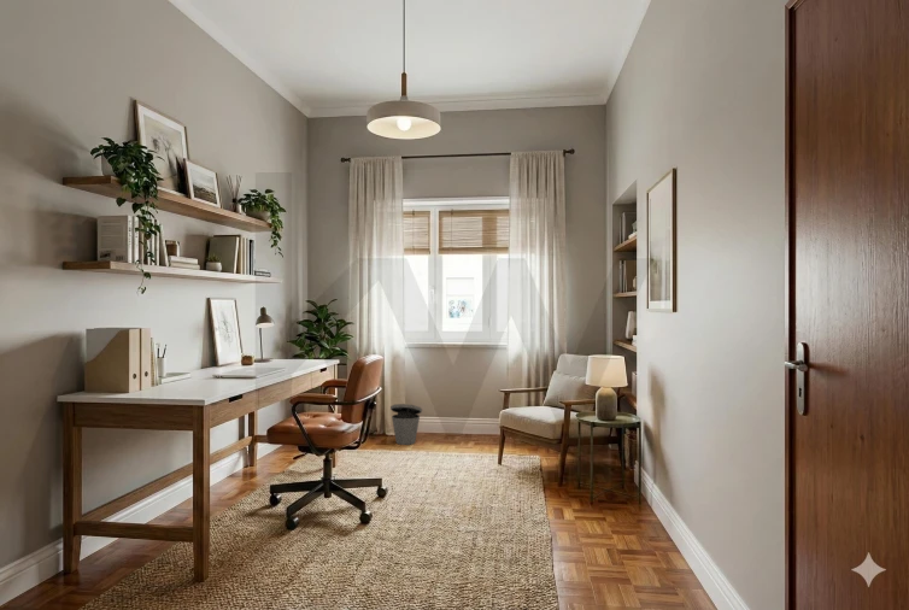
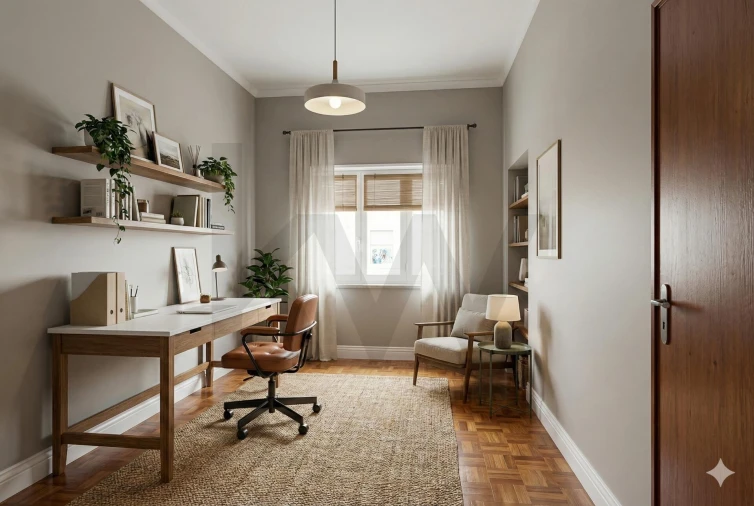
- trash can (405, 422)
